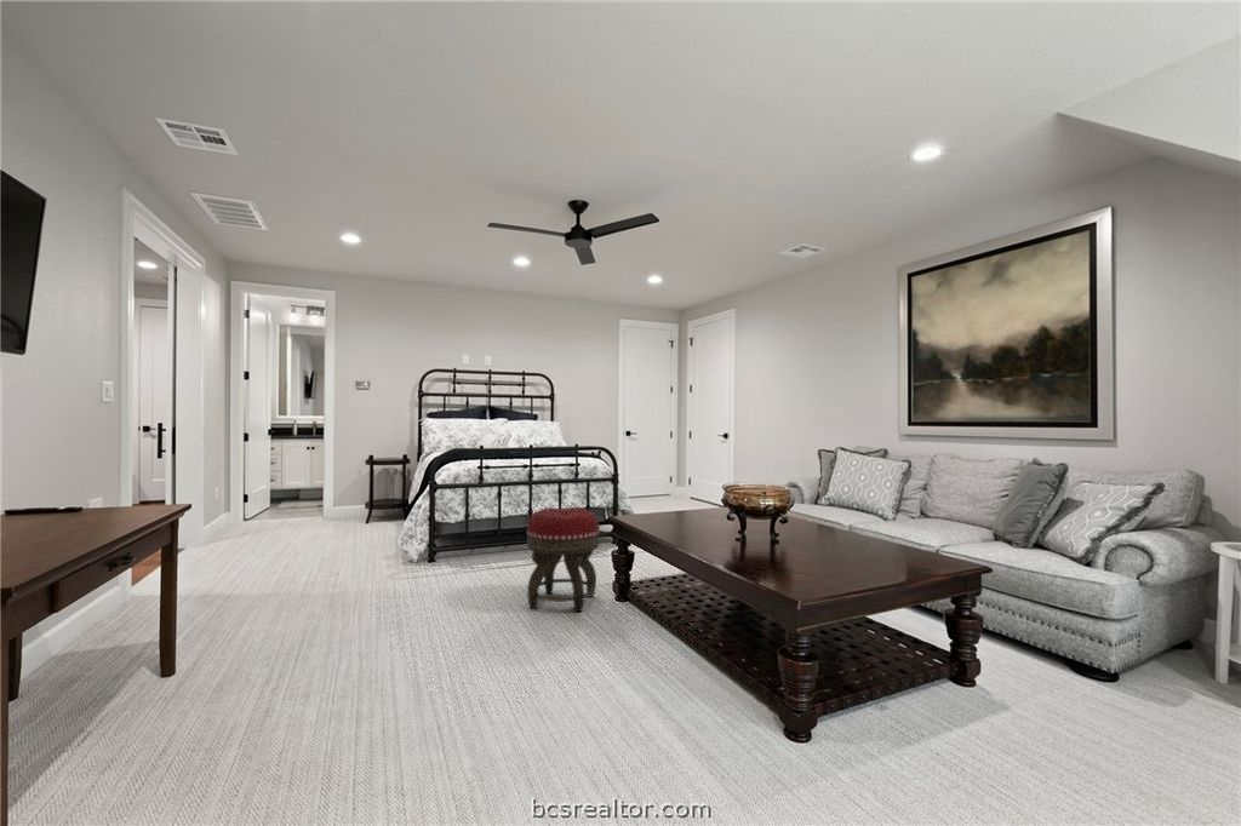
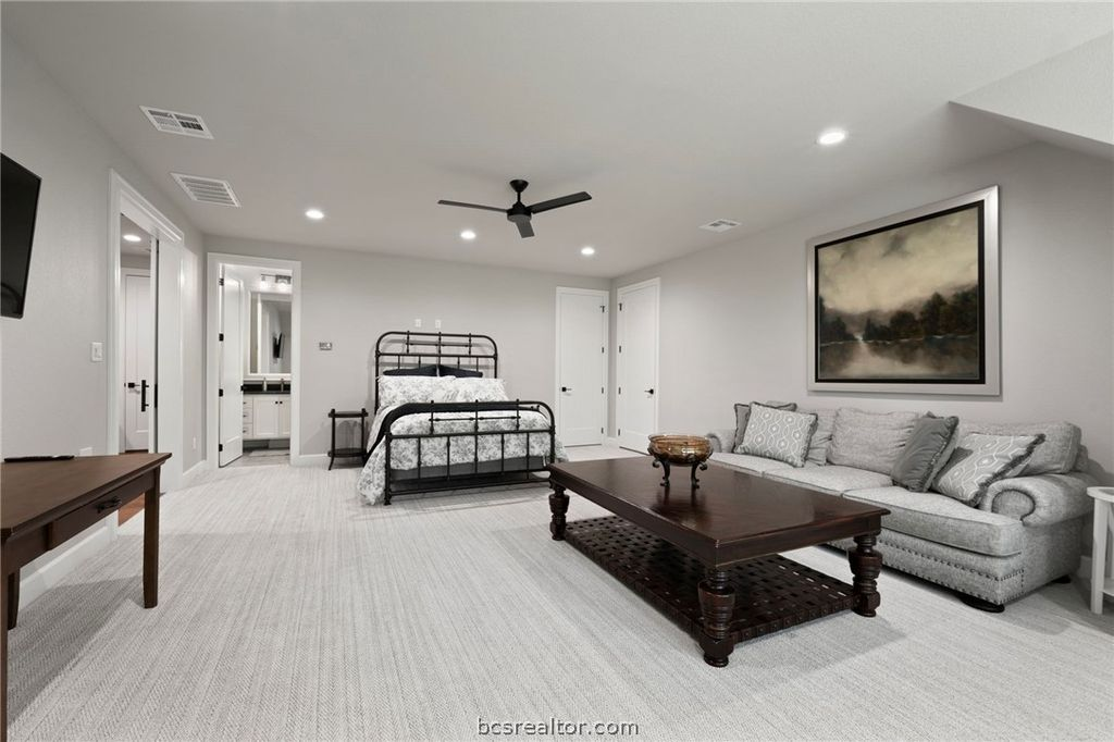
- footstool (564, 556)
